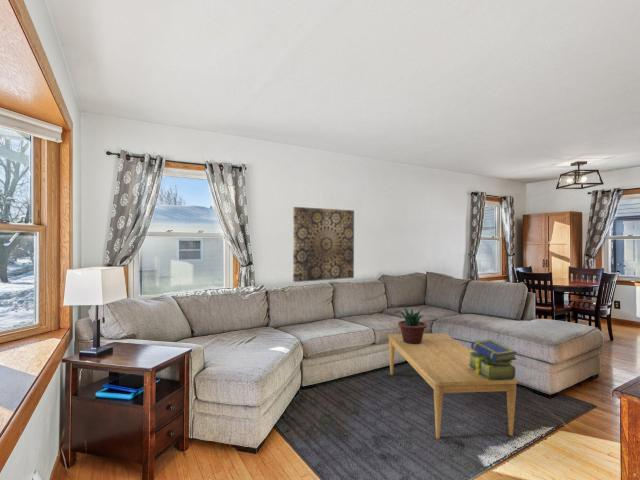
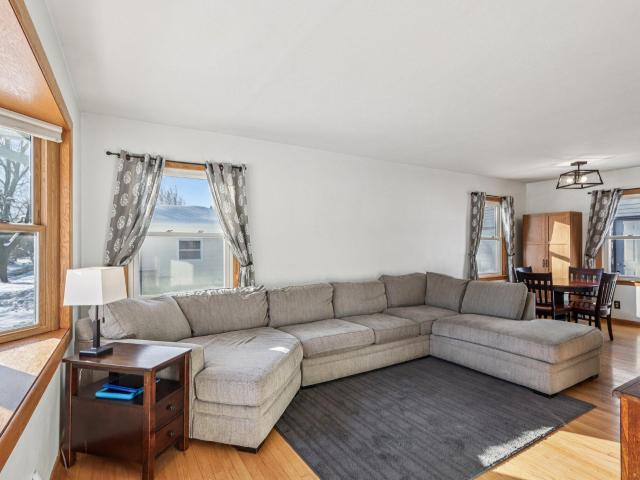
- potted plant (409, 325)
- coffee table (440, 375)
- wall art (324, 244)
- stack of books (492, 358)
